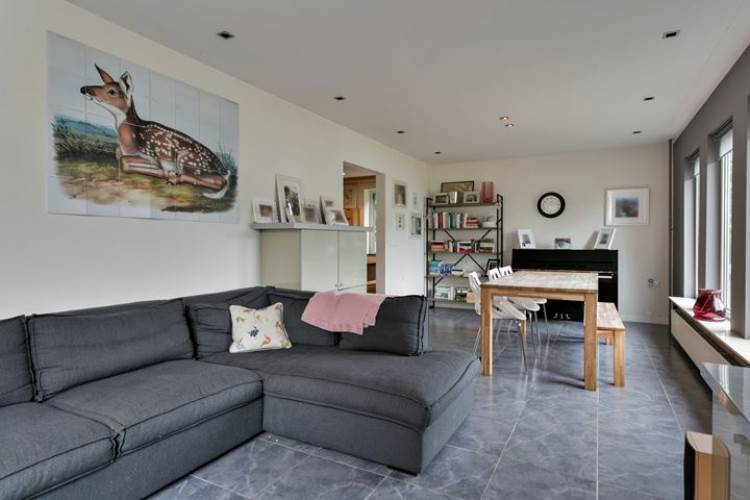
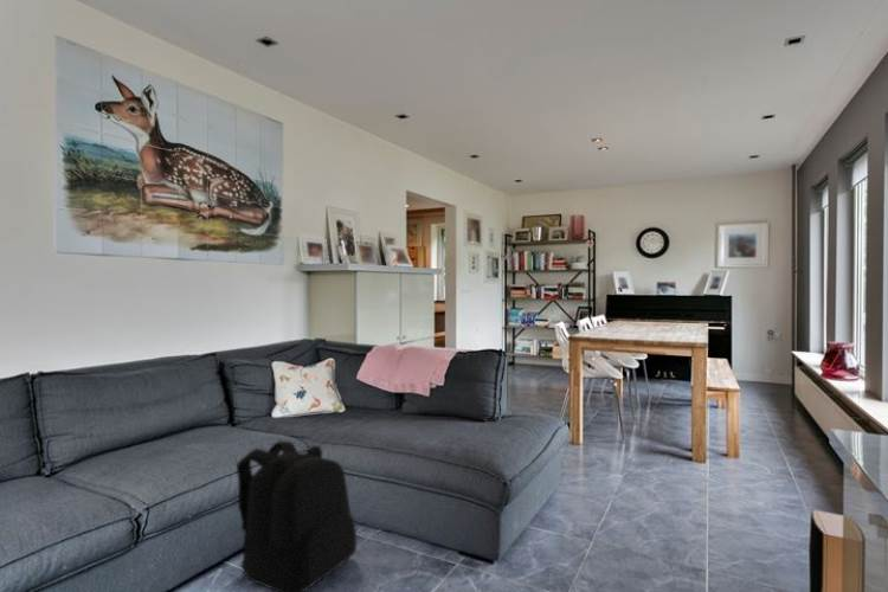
+ backpack (292, 509)
